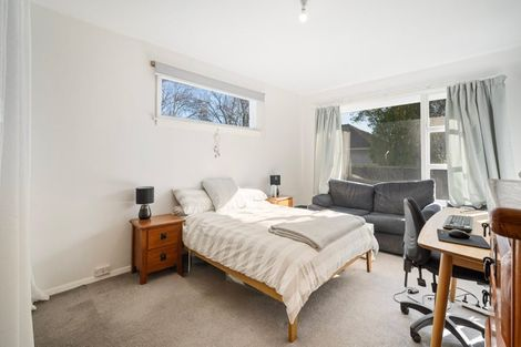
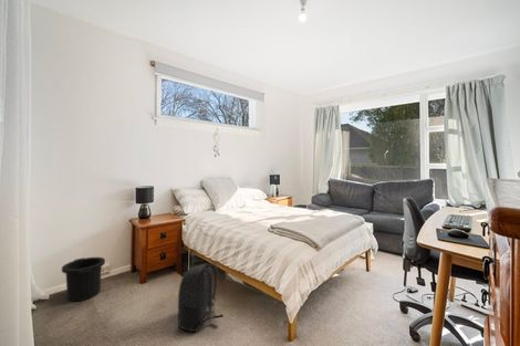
+ trash can (84, 279)
+ backpack (201, 291)
